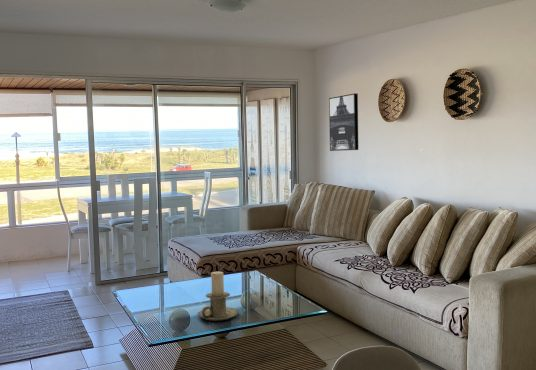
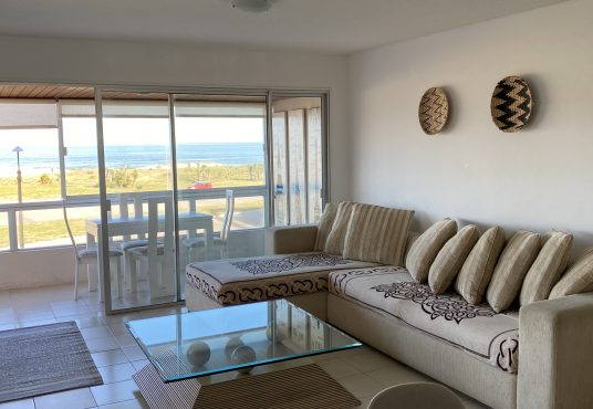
- wall art (343, 123)
- candle holder (217, 293)
